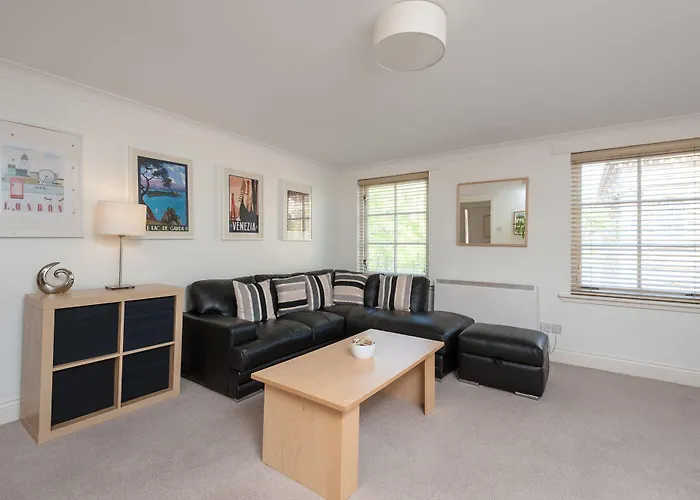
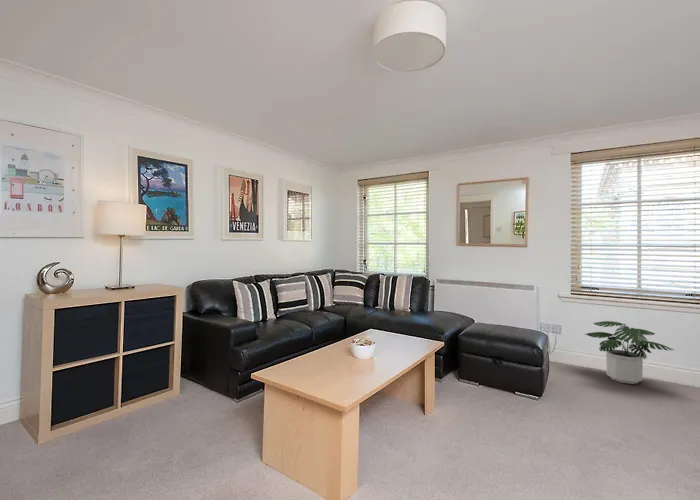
+ potted plant (626, 352)
